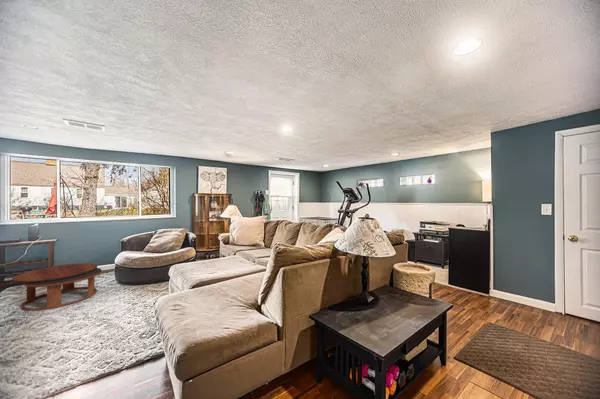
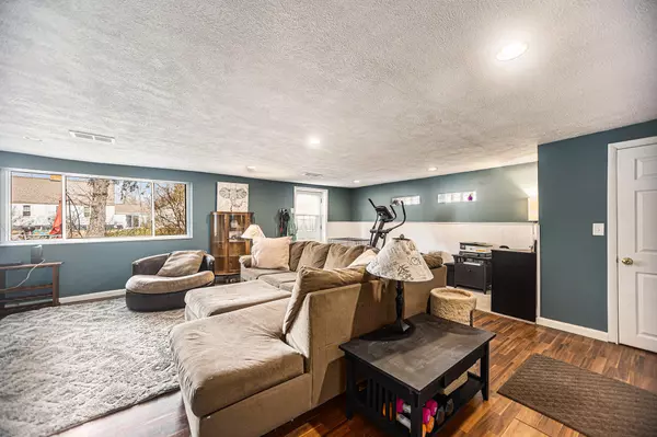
- coffee table (61, 284)
